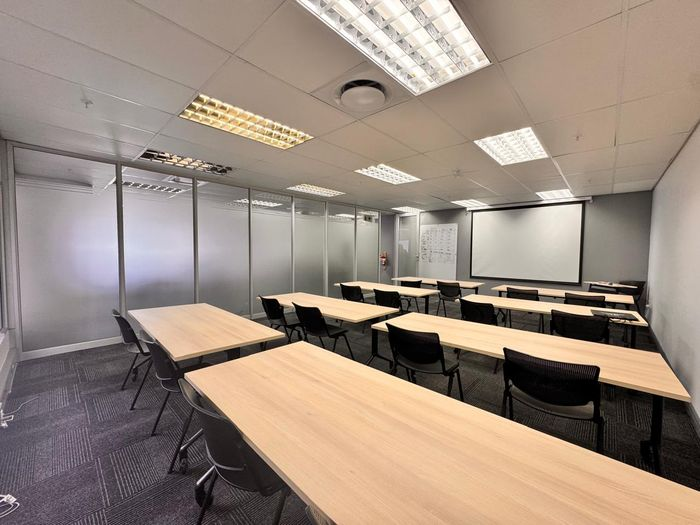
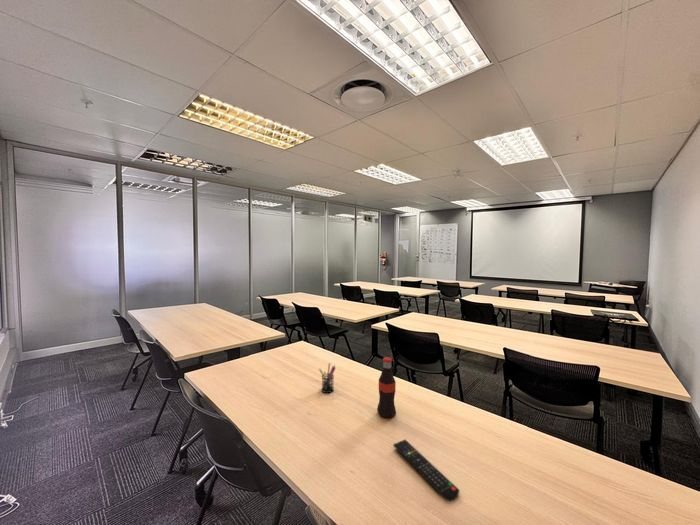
+ pen holder (326, 376)
+ bottle (386, 385)
+ remote control (423, 467)
